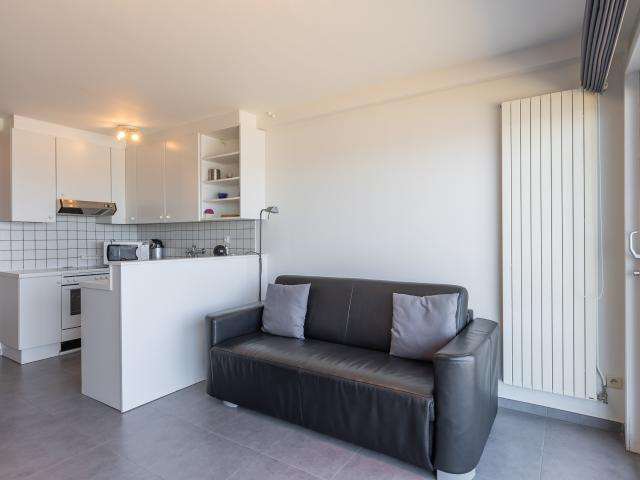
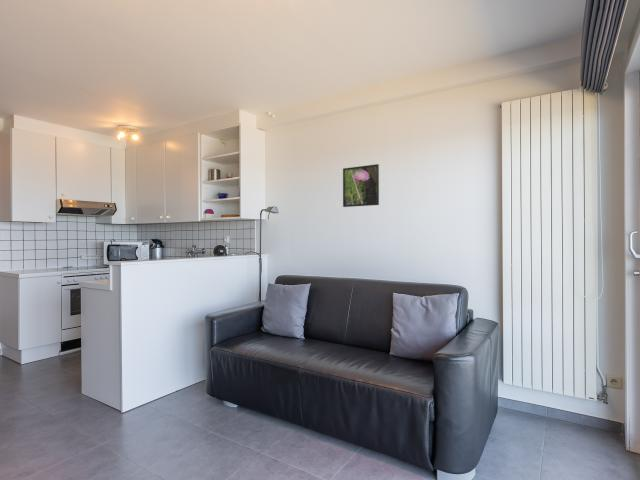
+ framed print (360, 186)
